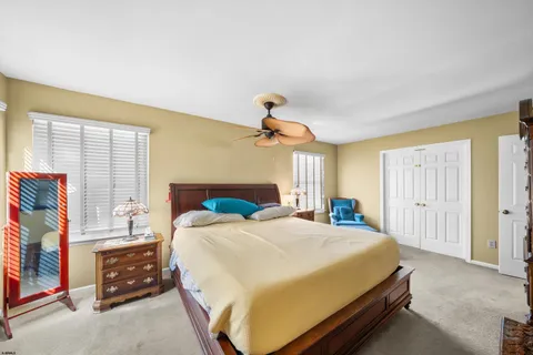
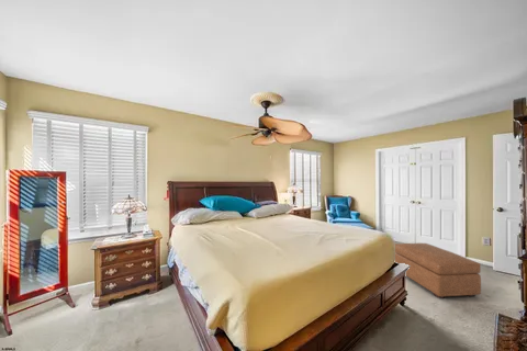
+ ottoman (431, 265)
